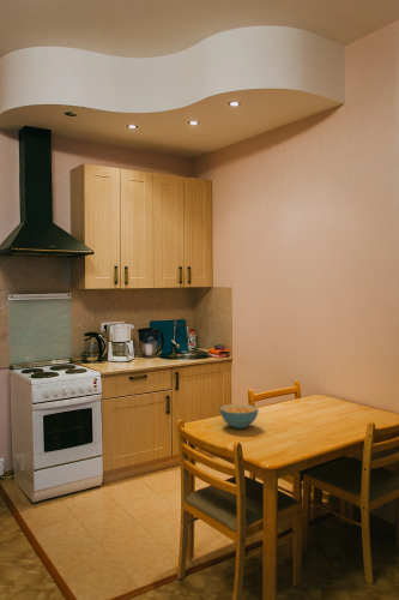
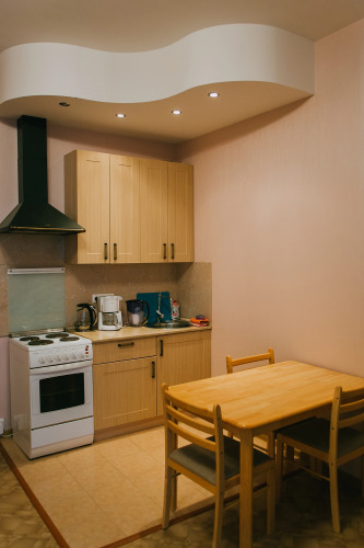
- cereal bowl (238, 418)
